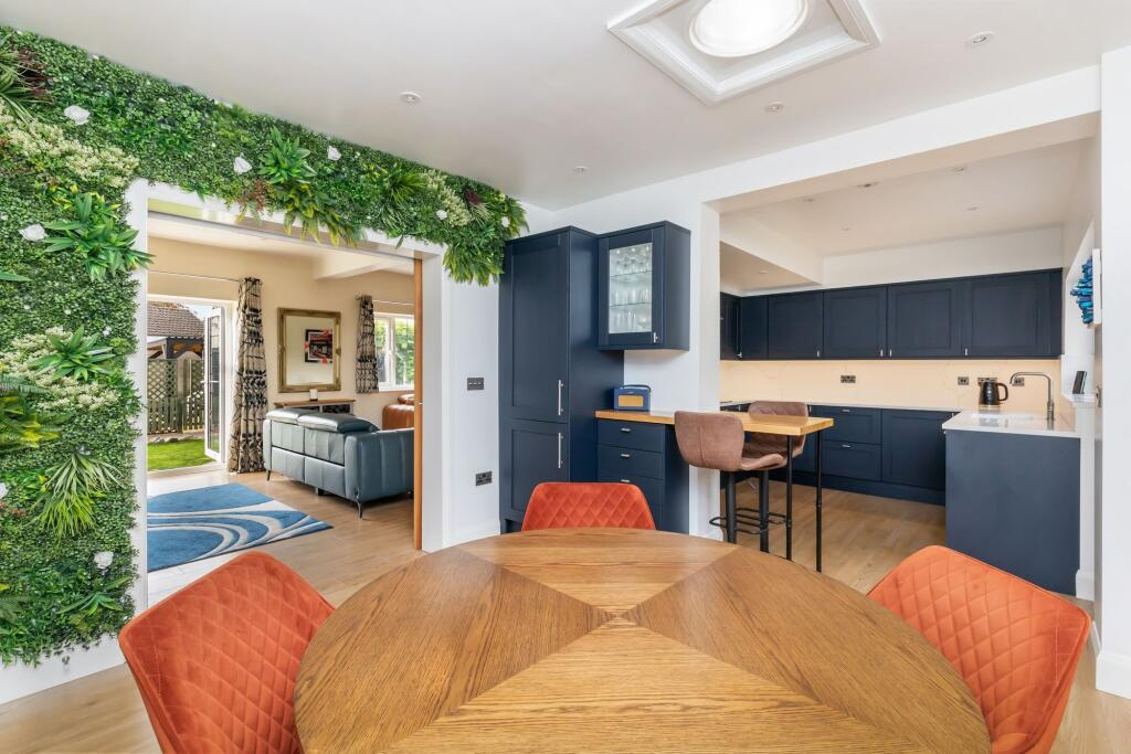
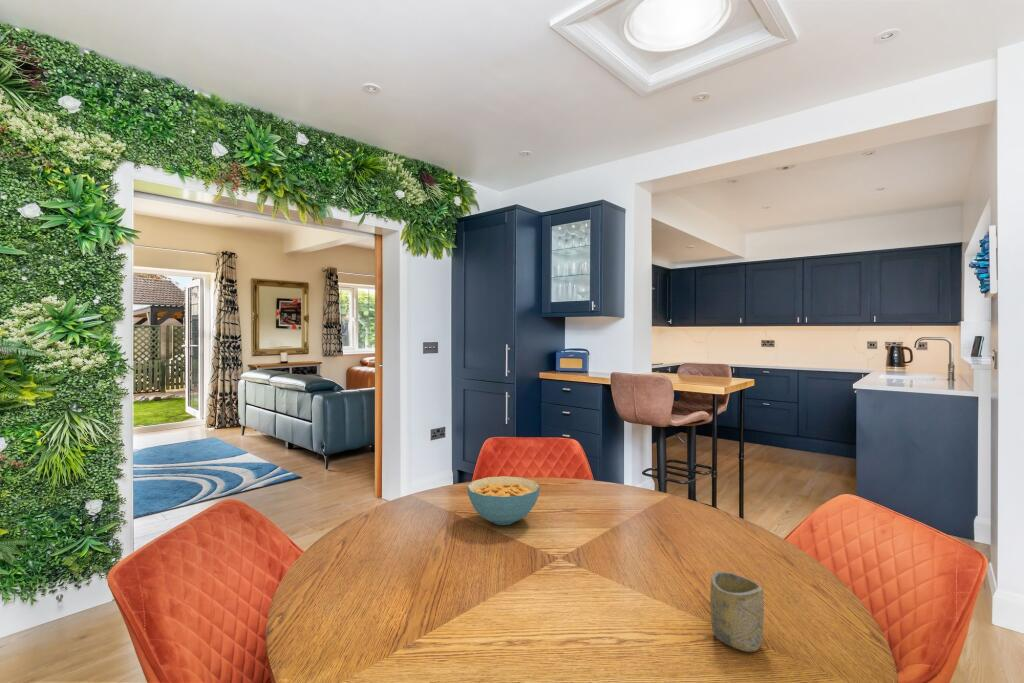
+ cup (736, 610)
+ cereal bowl (503, 503)
